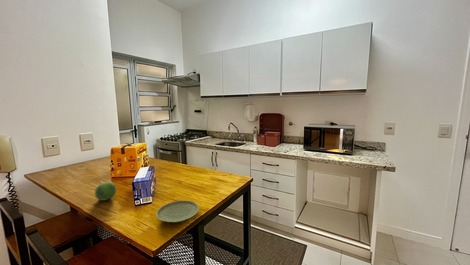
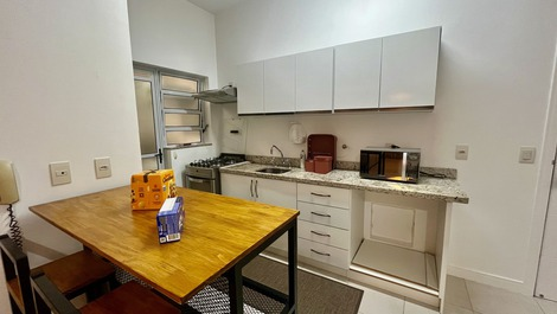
- plate (178, 212)
- fruit (104, 190)
